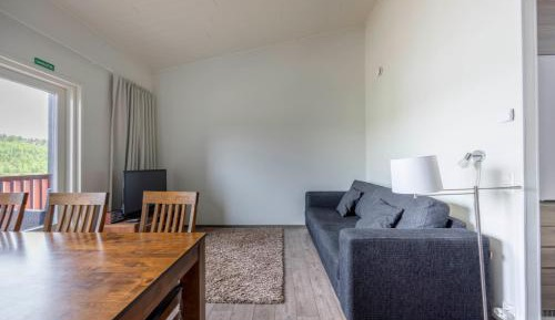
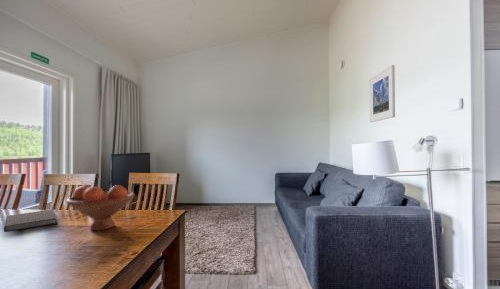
+ fruit bowl (102, 205)
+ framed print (380, 96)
+ notebook (31, 219)
